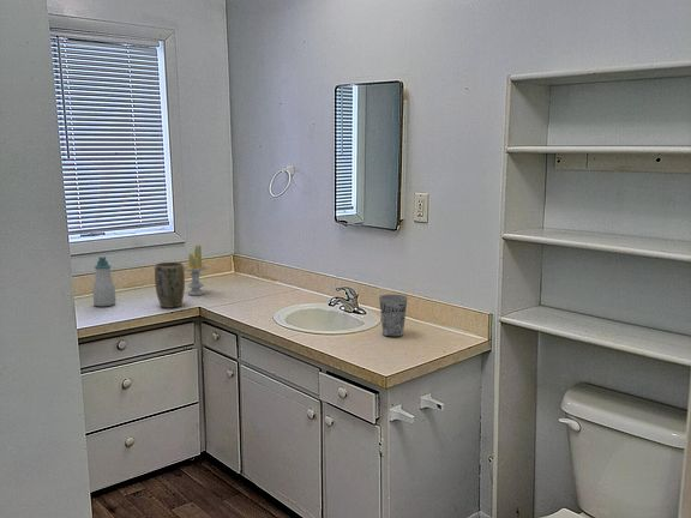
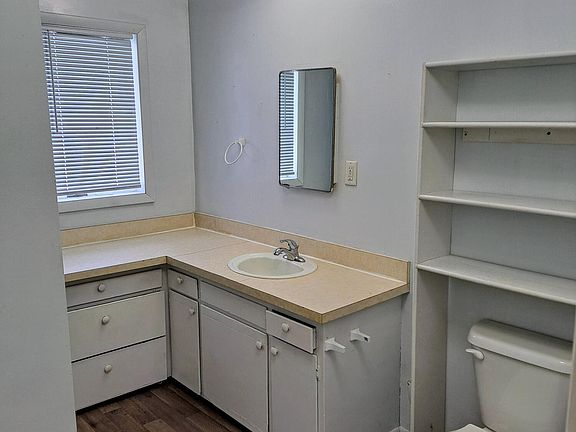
- plant pot (169, 284)
- soap bottle (103, 281)
- cup (392, 315)
- candle (194, 269)
